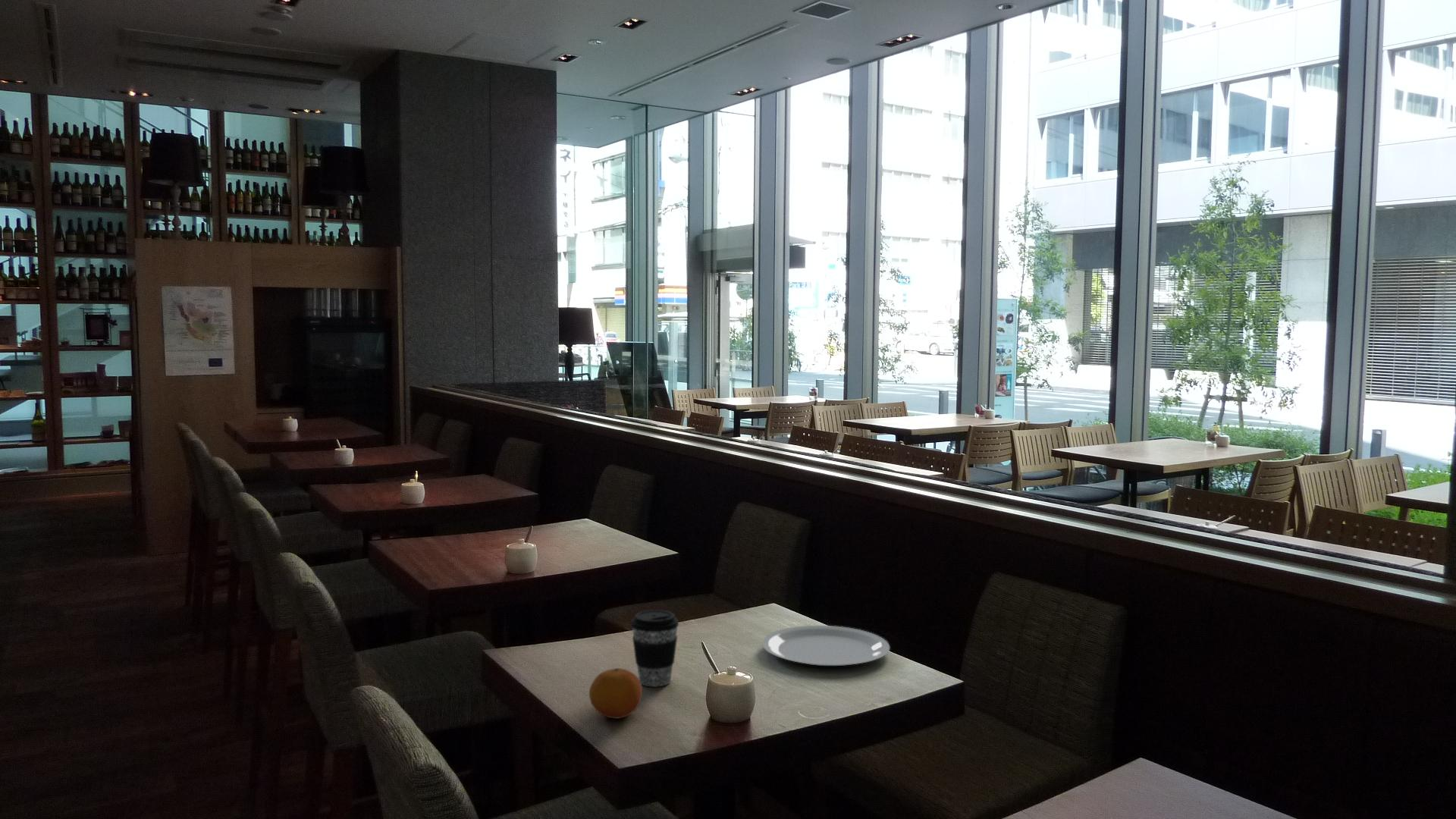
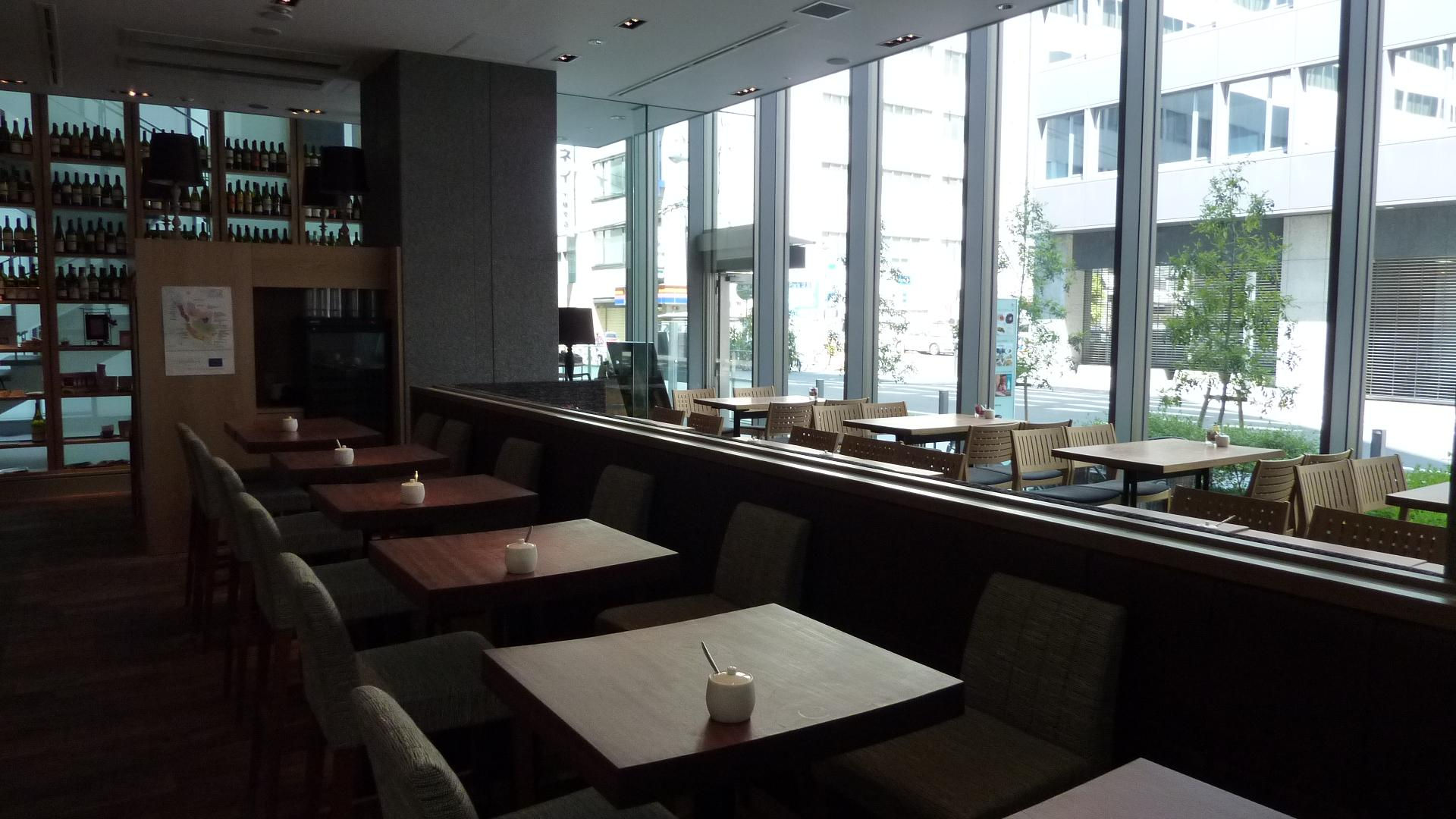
- coffee cup (654, 648)
- plate (825, 647)
- fruit (616, 692)
